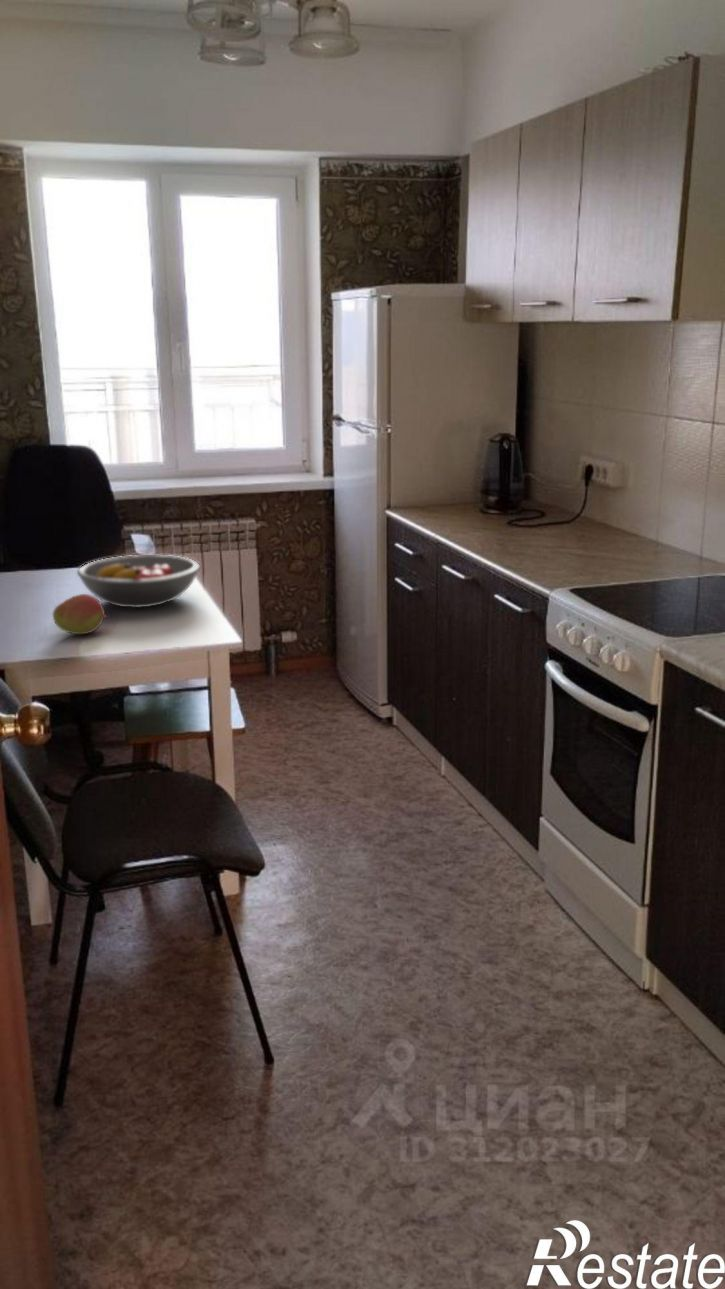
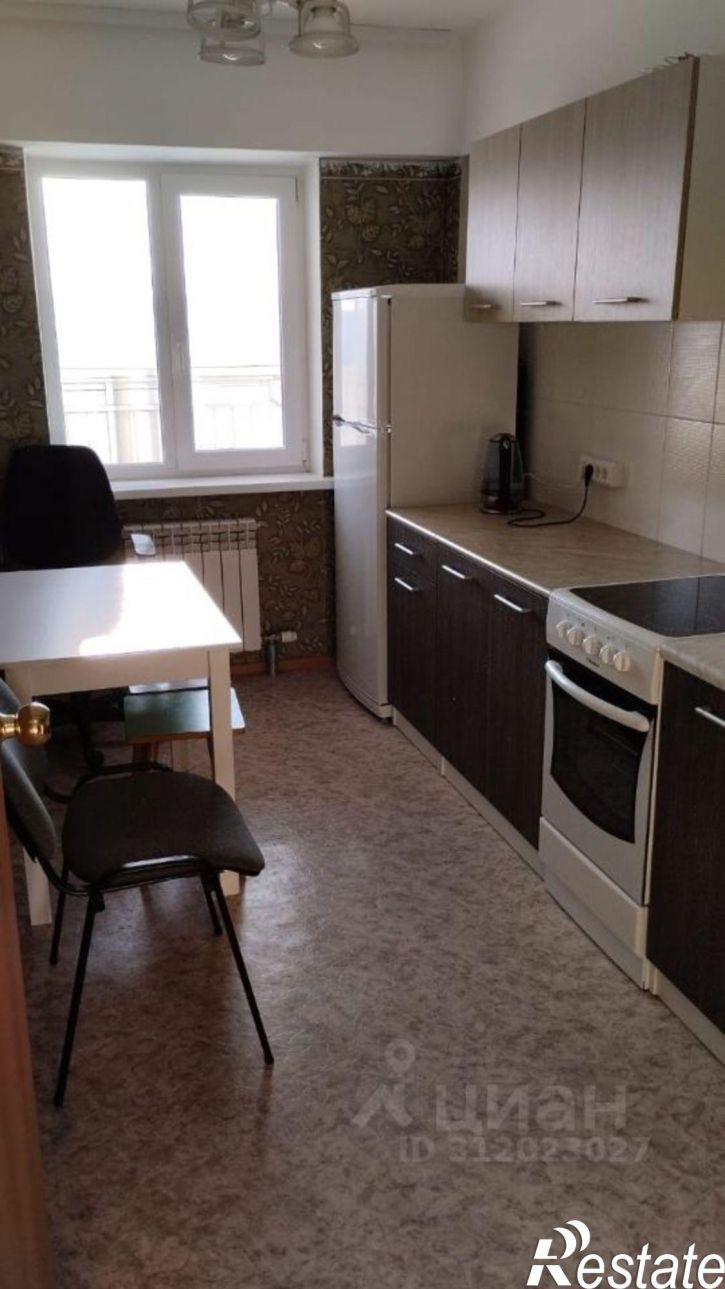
- fruit (80, 614)
- fruit bowl (139, 579)
